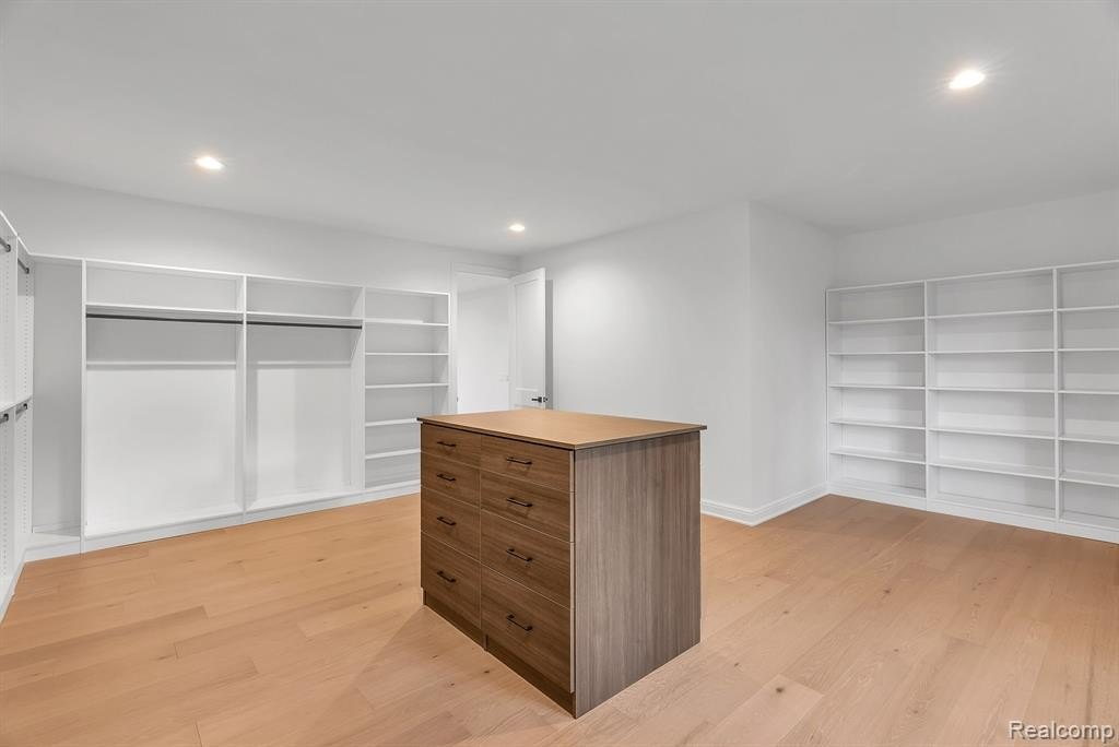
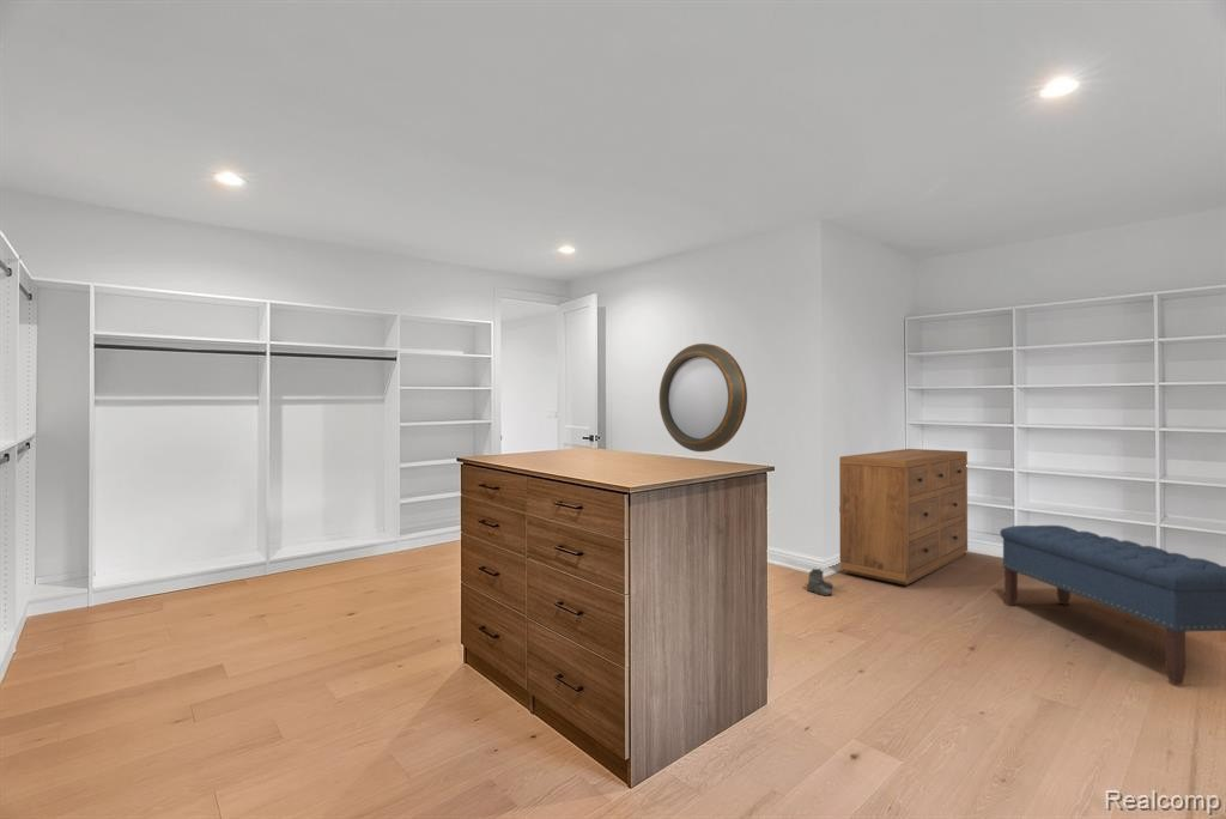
+ bench (1110, 589)
+ dresser (909, 508)
+ home mirror (697, 398)
+ boots (820, 581)
